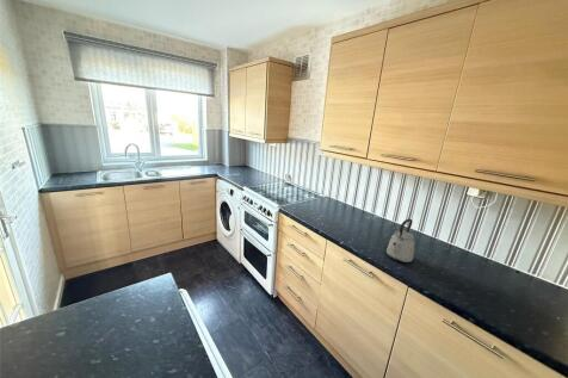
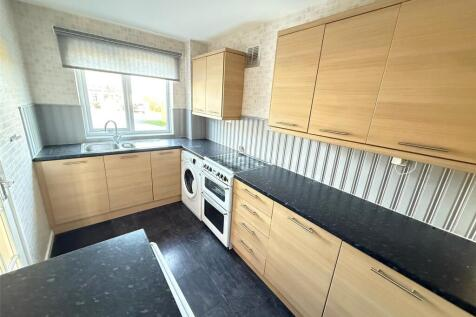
- kettle (401, 240)
